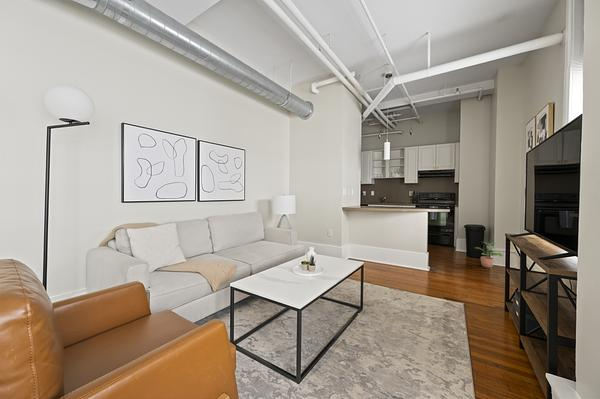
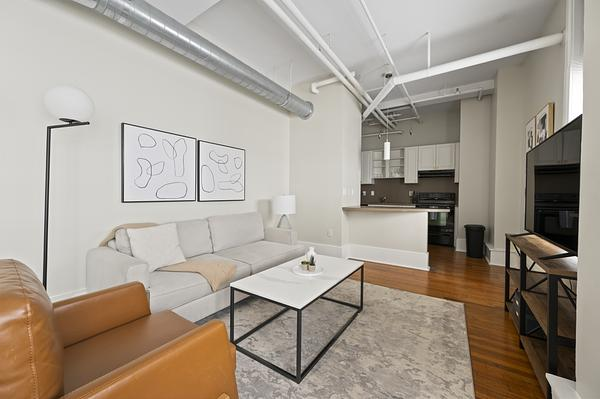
- potted plant (487, 254)
